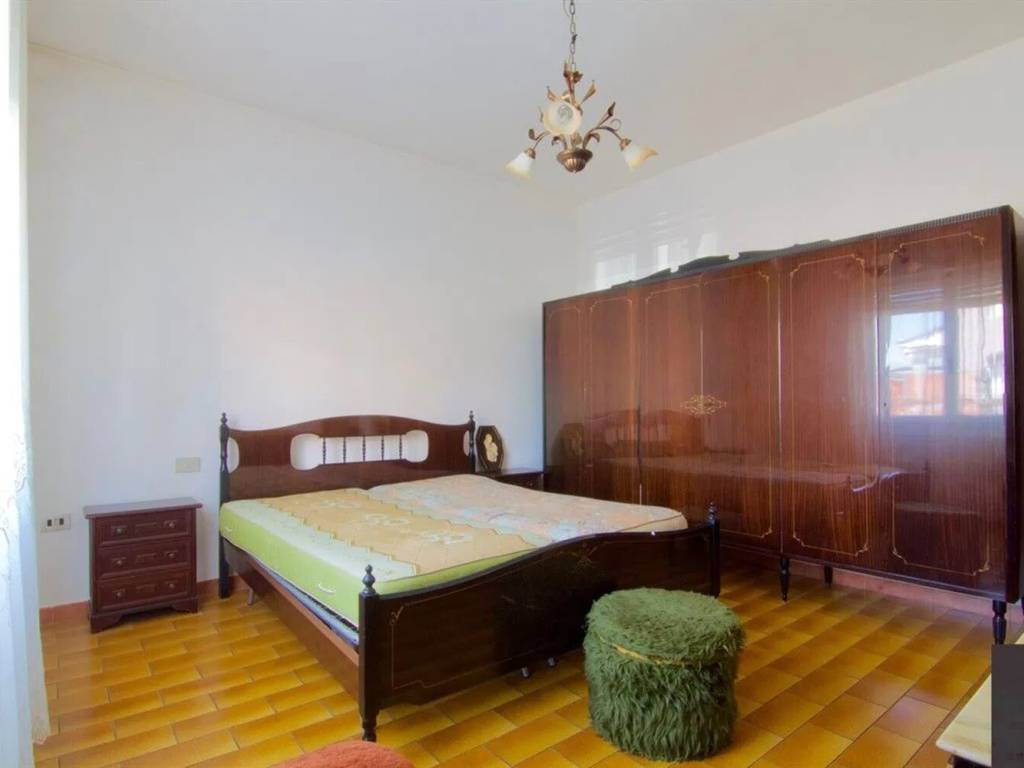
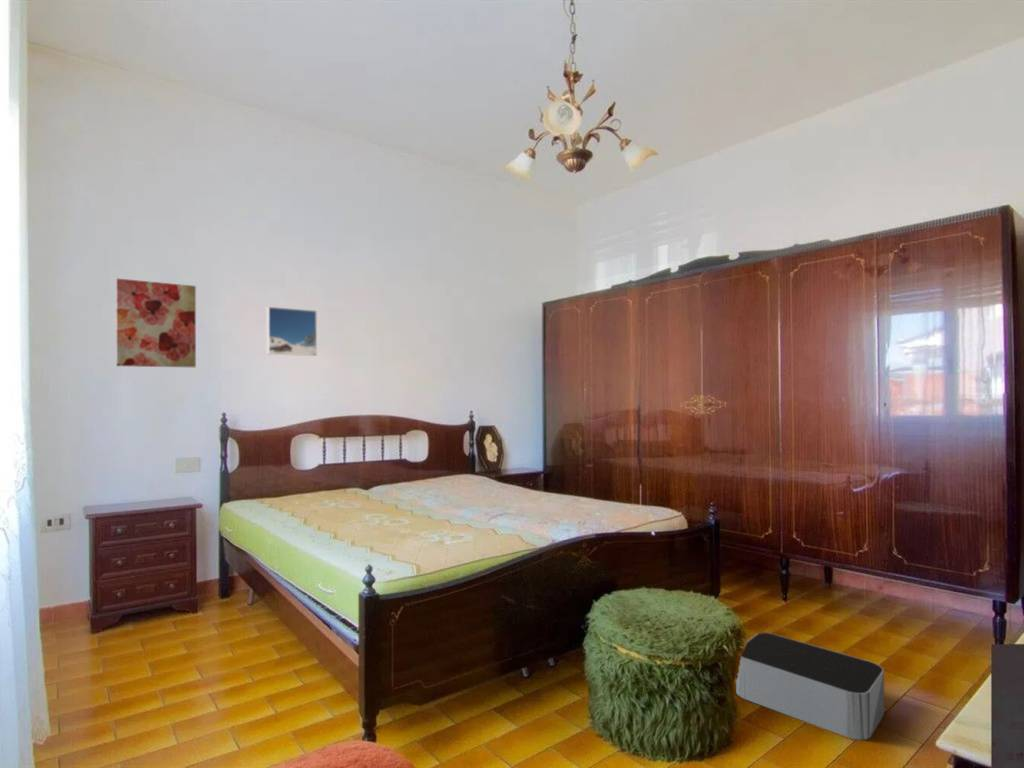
+ storage bin (807, 680)
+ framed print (292, 332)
+ wall art (157, 324)
